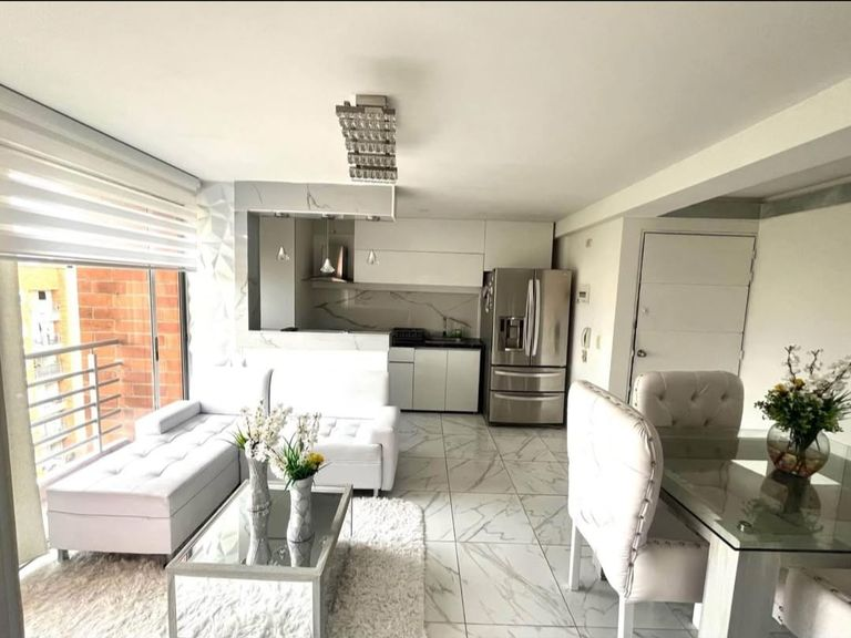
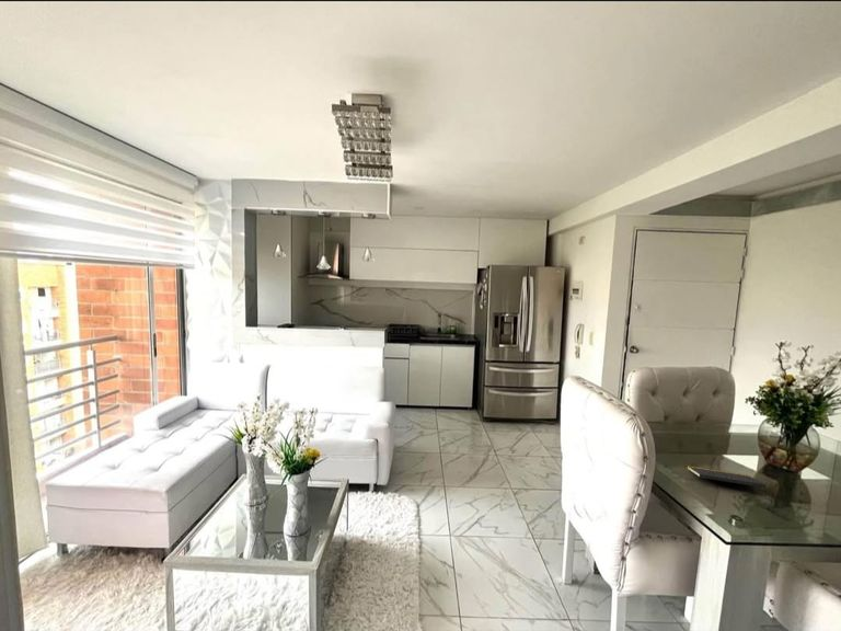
+ notepad (724, 475)
